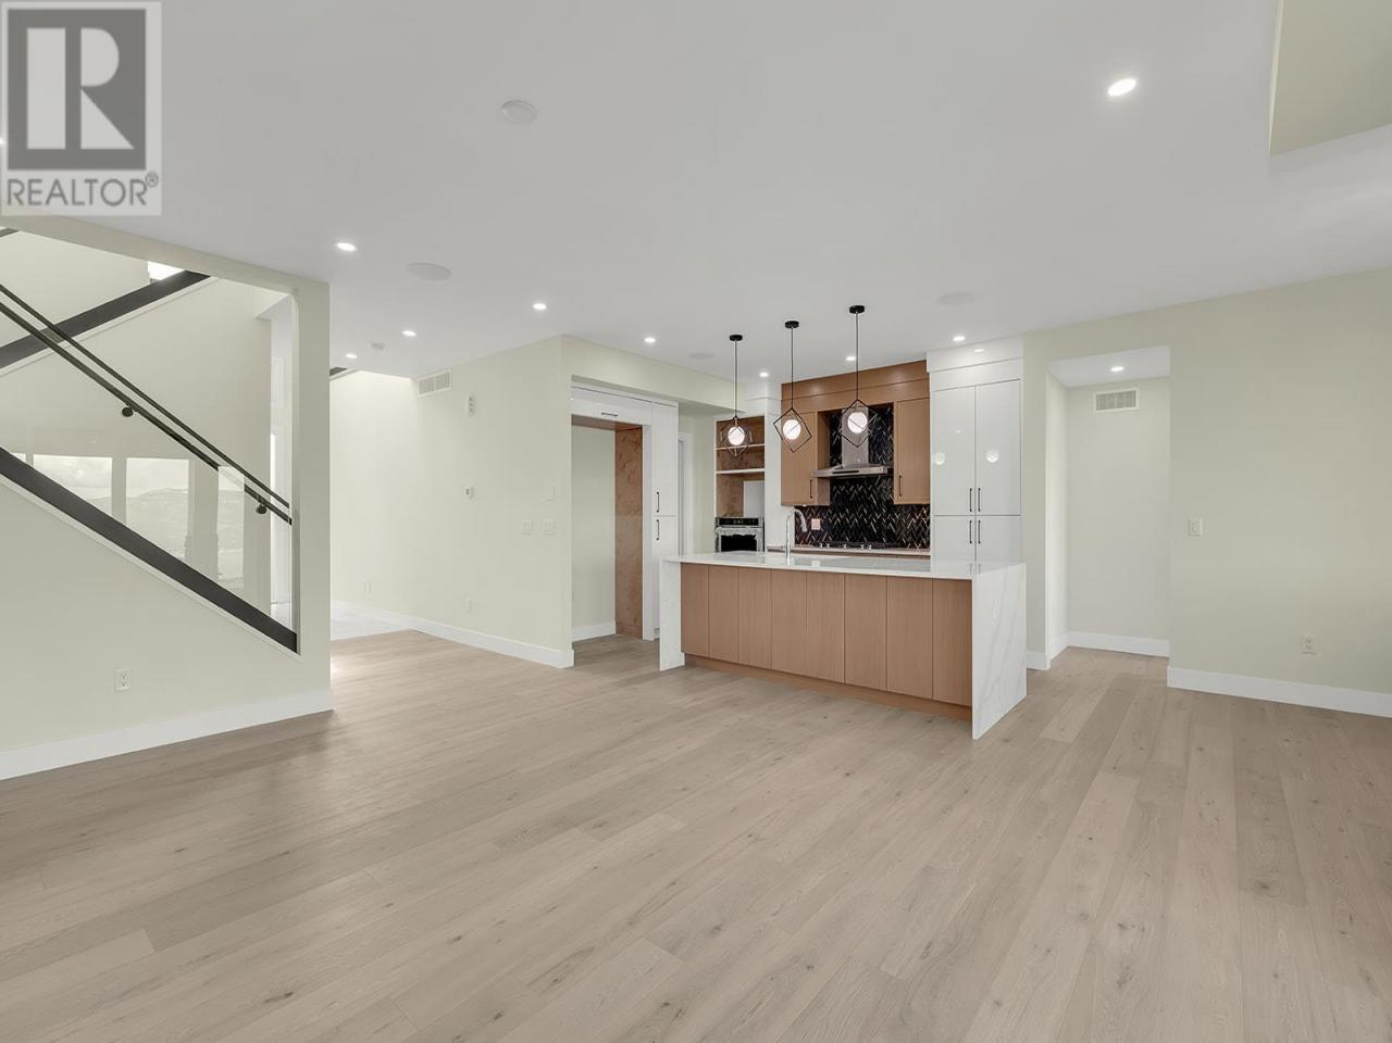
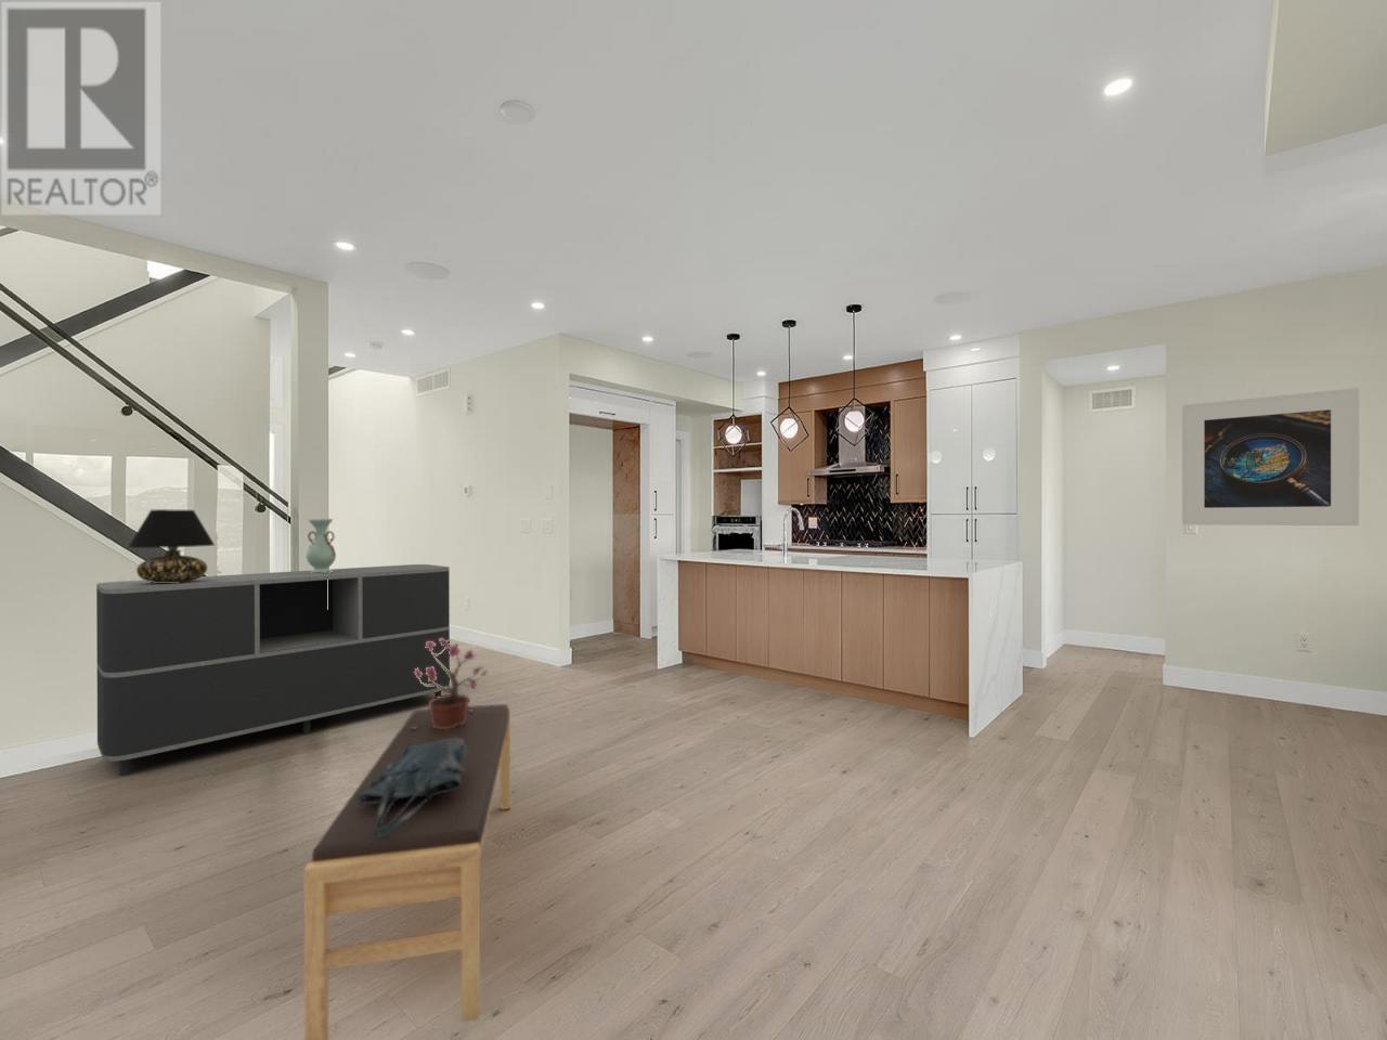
+ bench (438, 823)
+ tote bag (413, 780)
+ potted plant (450, 677)
+ decorative vase (321, 545)
+ sideboard (298, 650)
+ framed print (1264, 460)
+ table lamp (173, 545)
